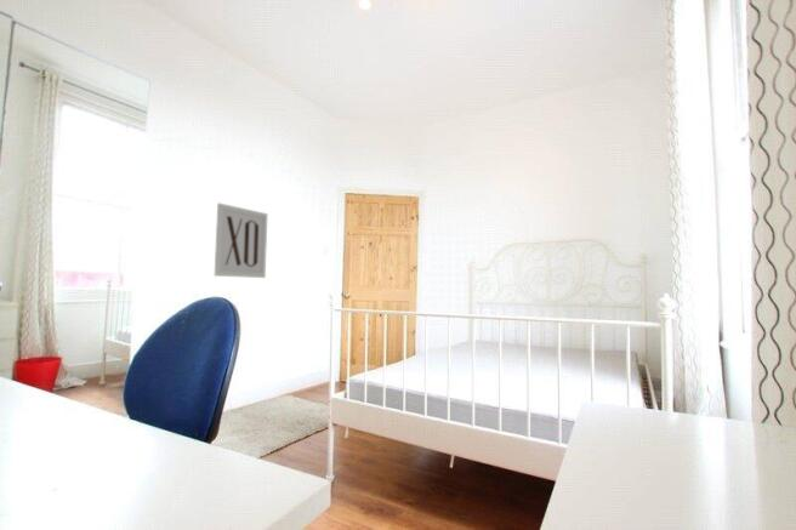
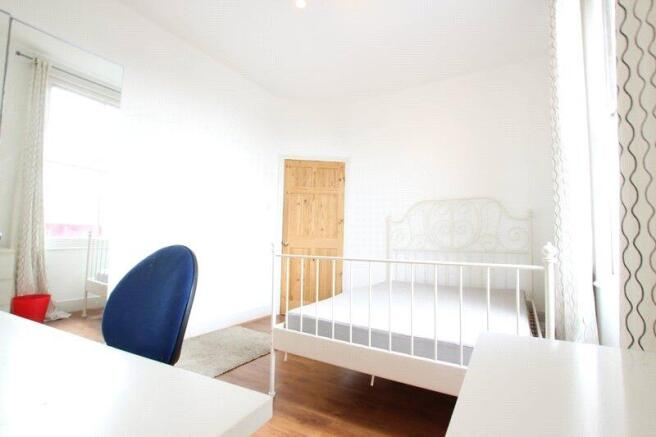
- wall art (243, 243)
